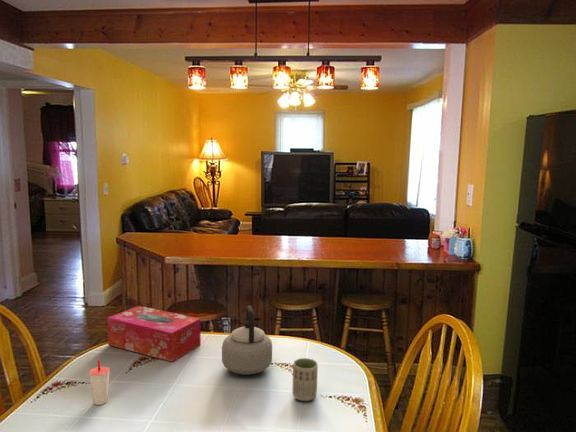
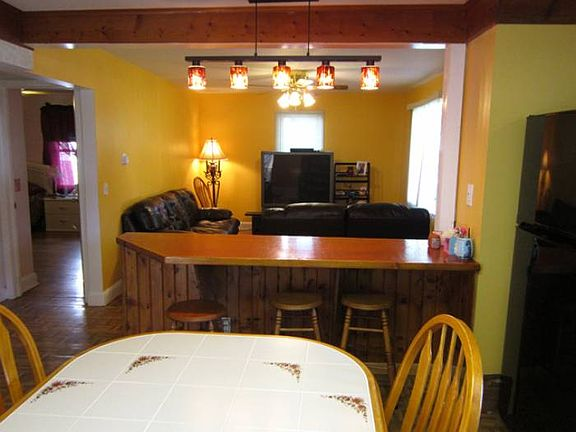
- tissue box (154, 331)
- cup (99, 381)
- cup (305, 379)
- teapot (246, 335)
